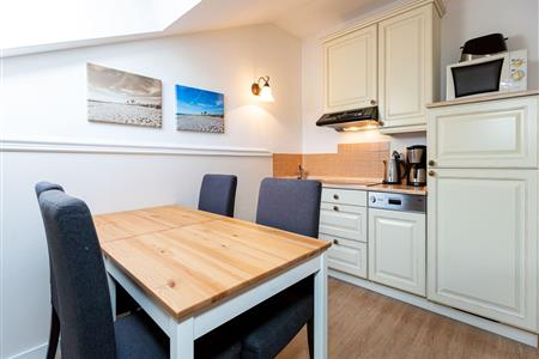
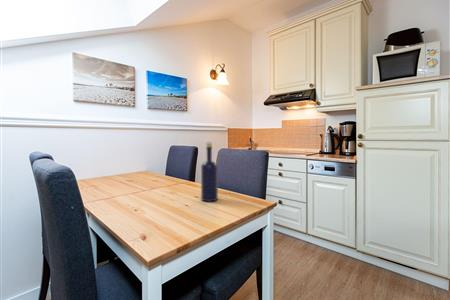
+ bottle (209, 171)
